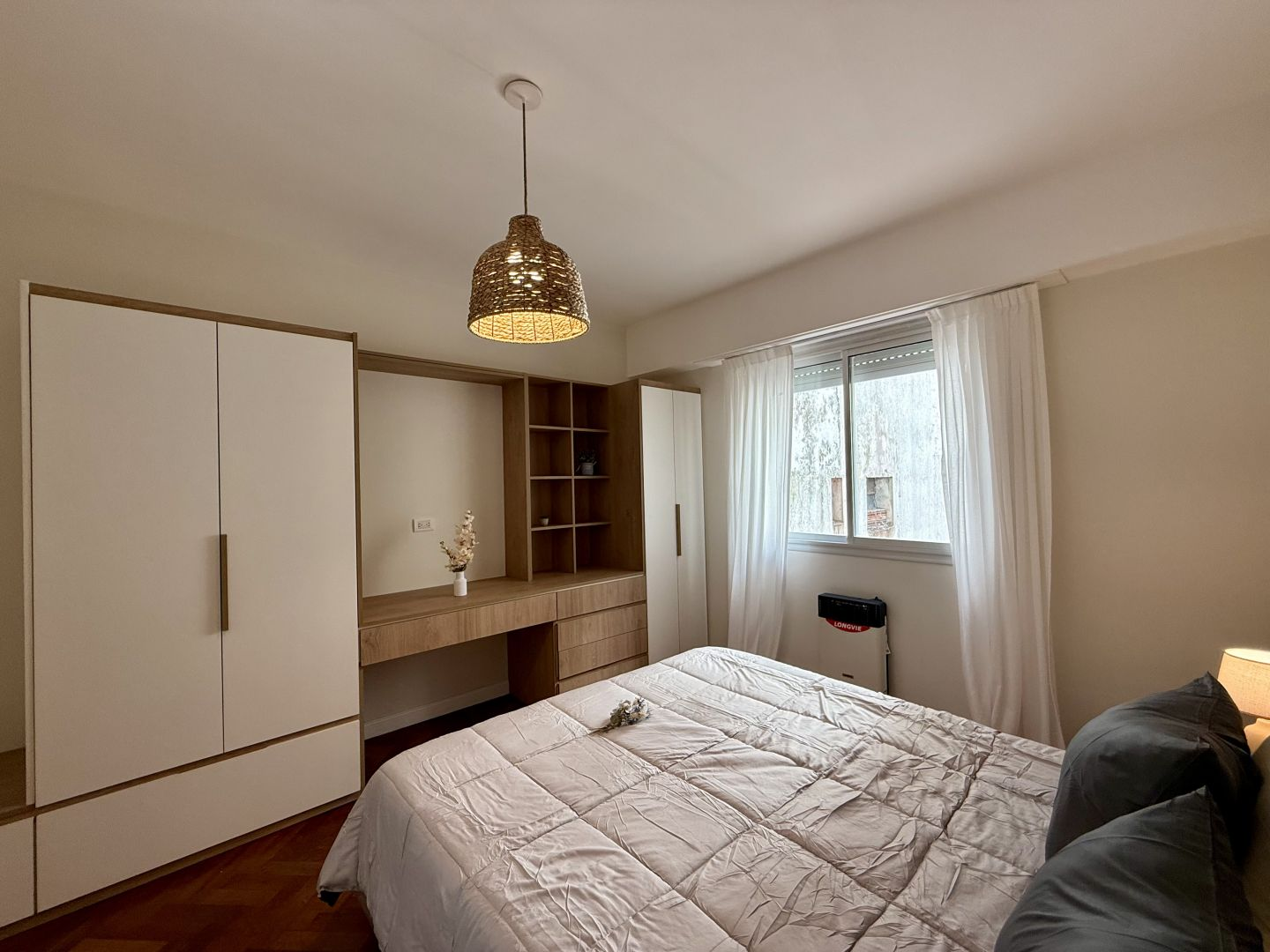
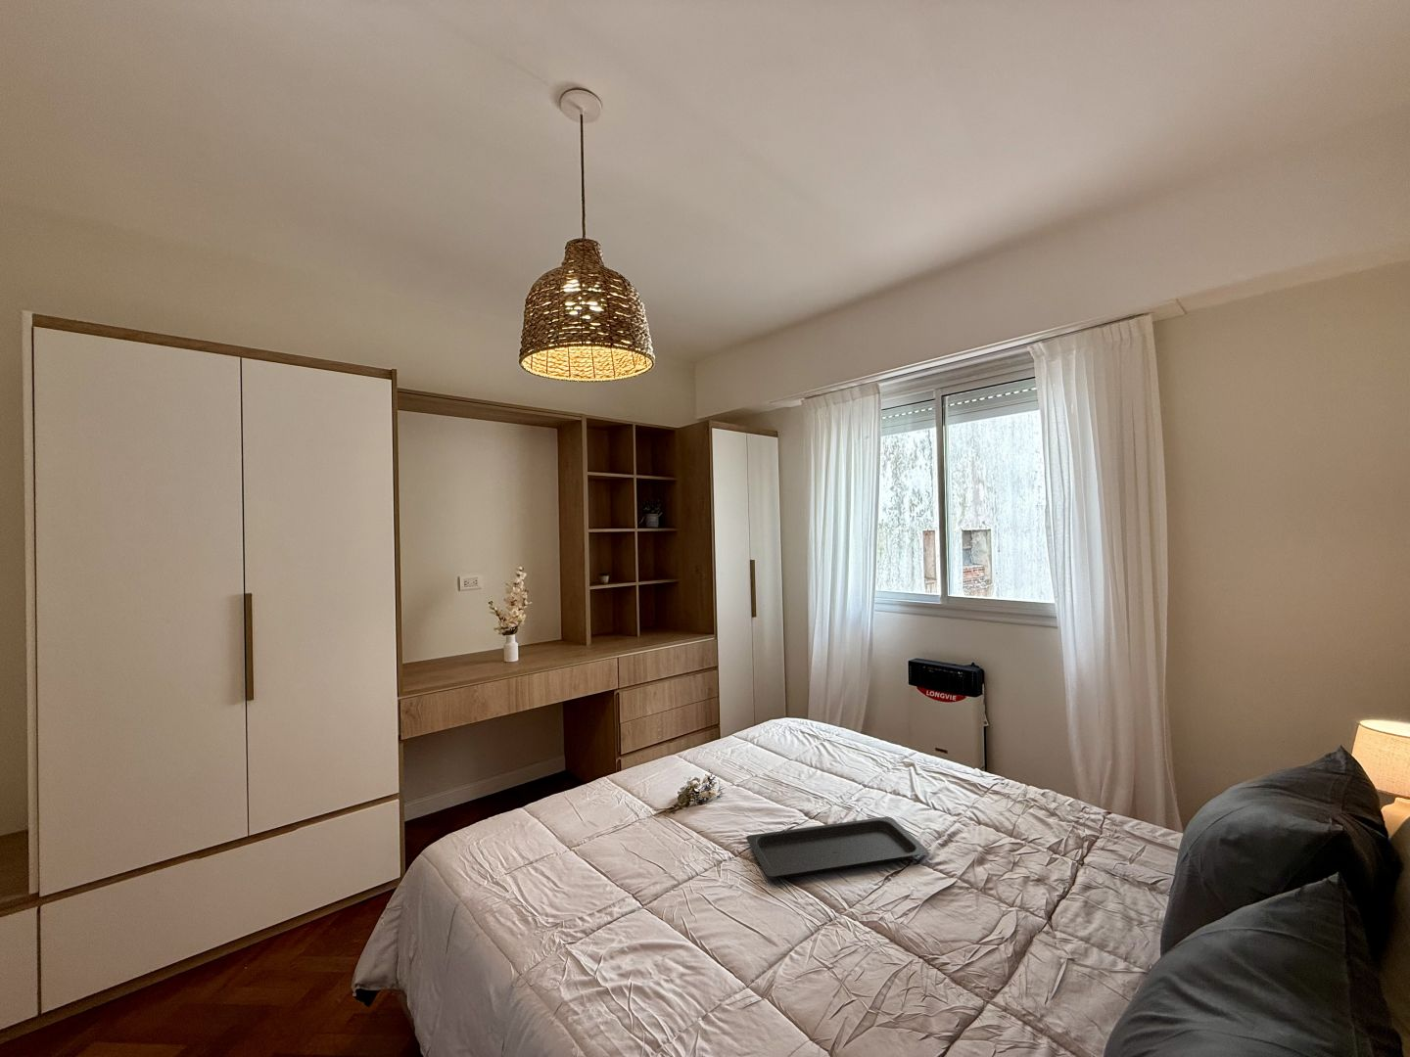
+ serving tray (834, 847)
